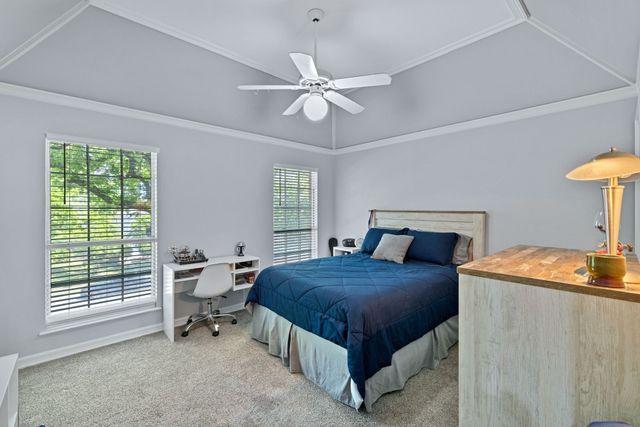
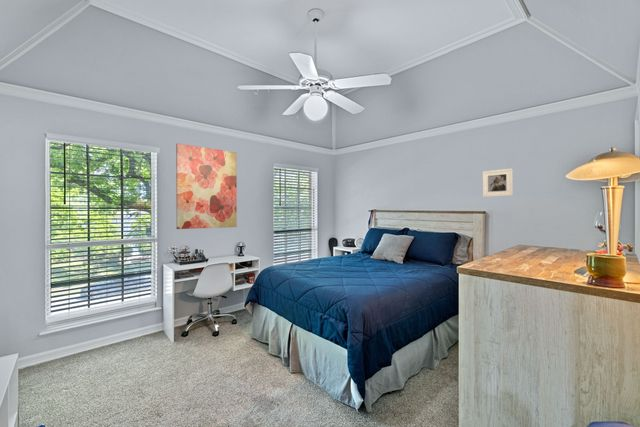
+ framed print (497, 183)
+ wall art (208, 188)
